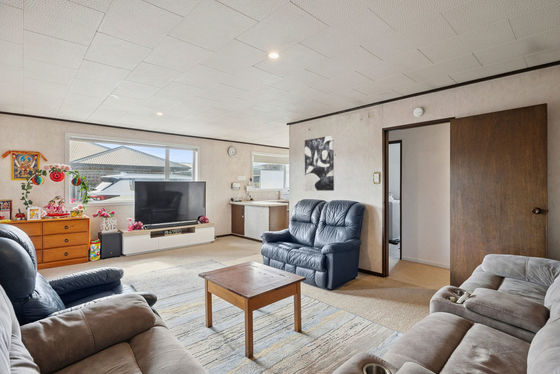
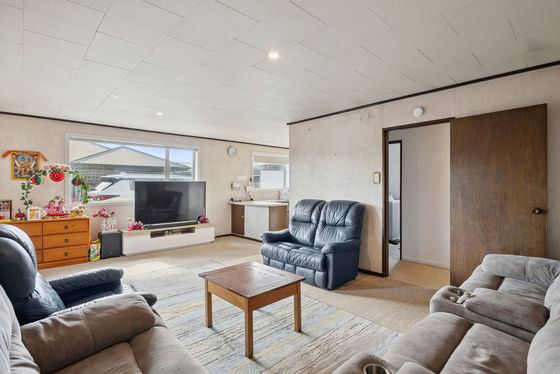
- wall art (318, 164)
